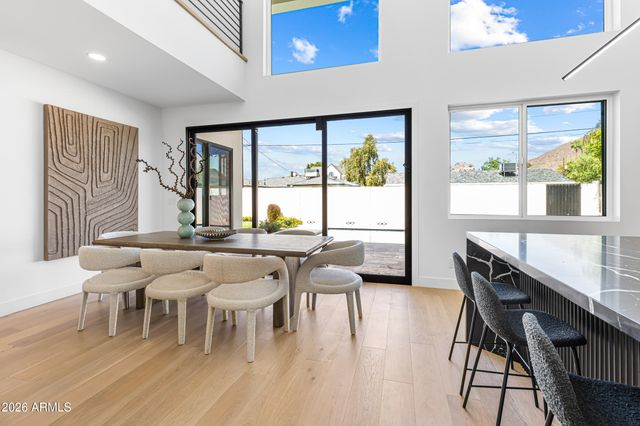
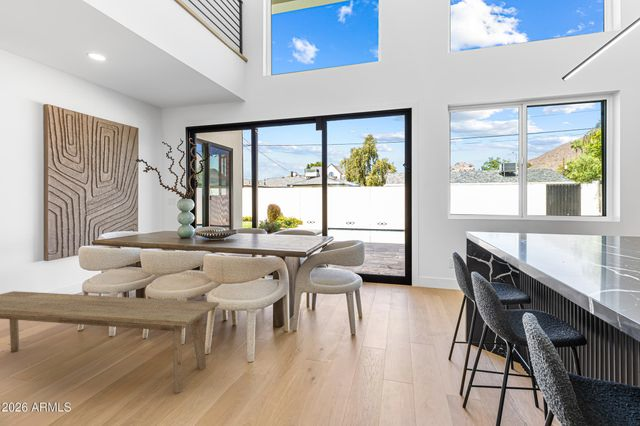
+ bench (86, 324)
